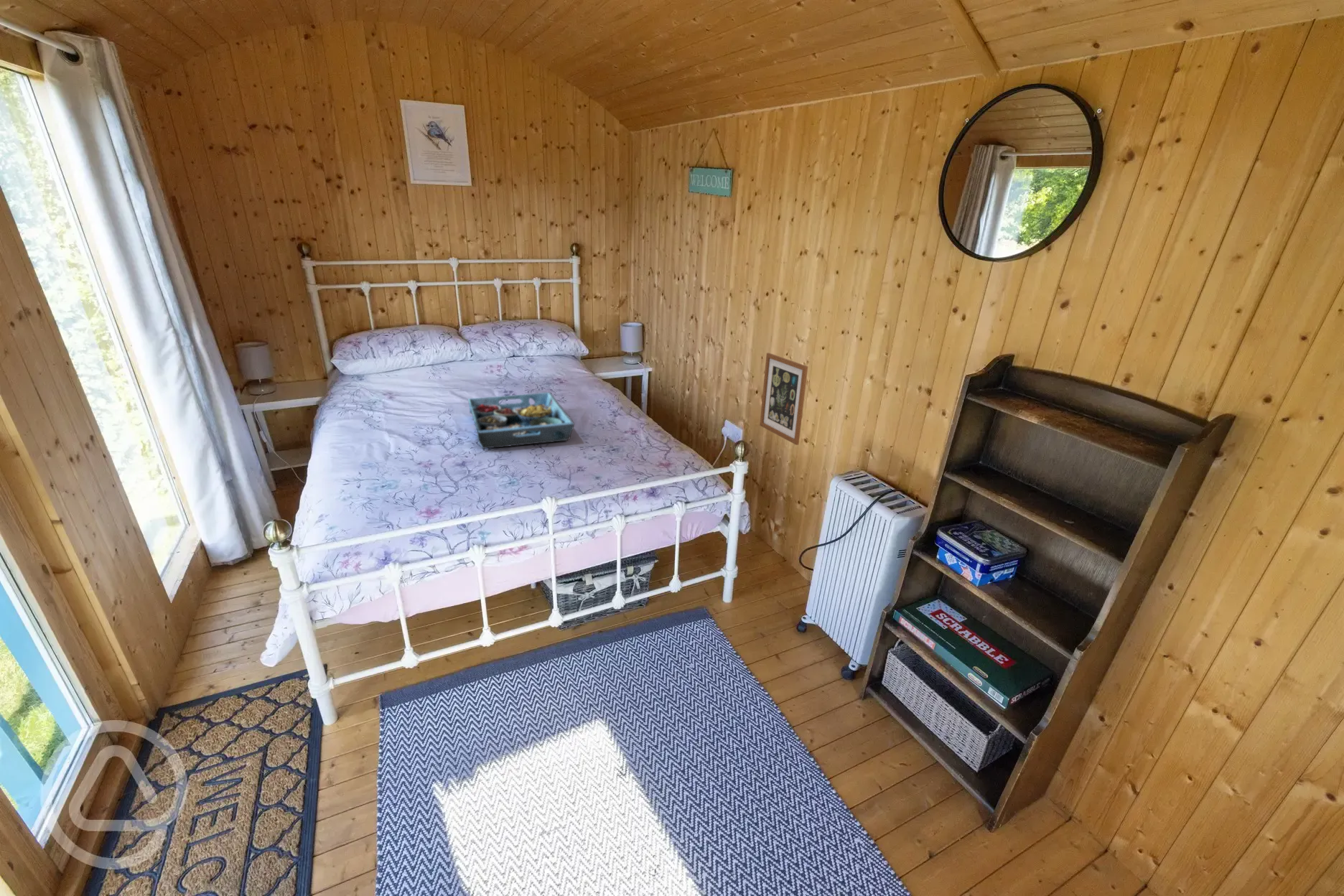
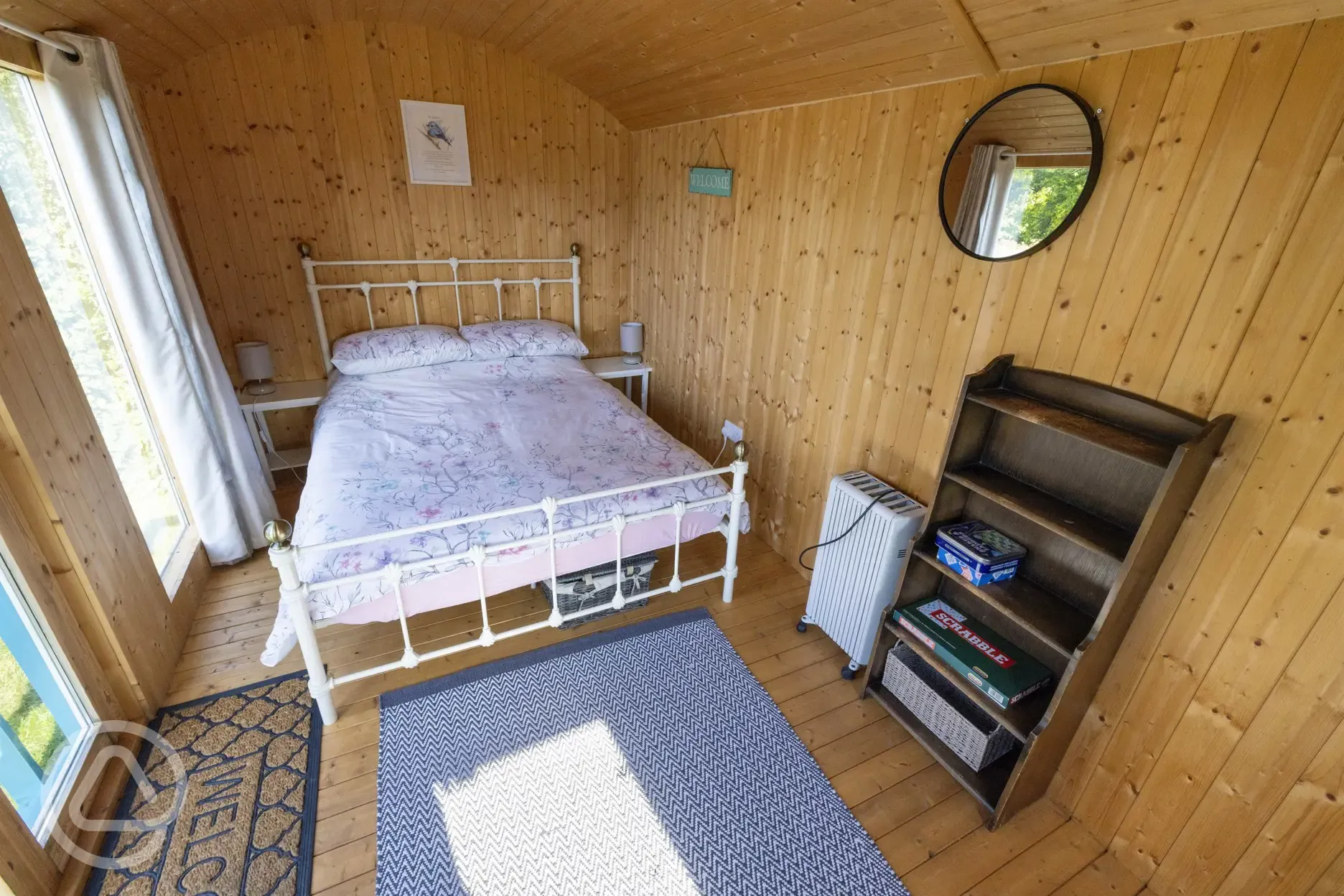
- serving tray (518, 417)
- wall art (782, 398)
